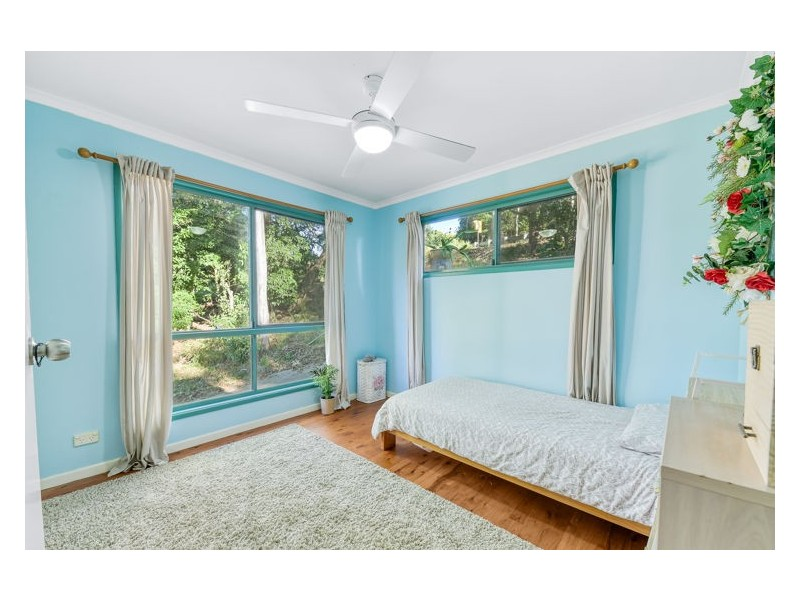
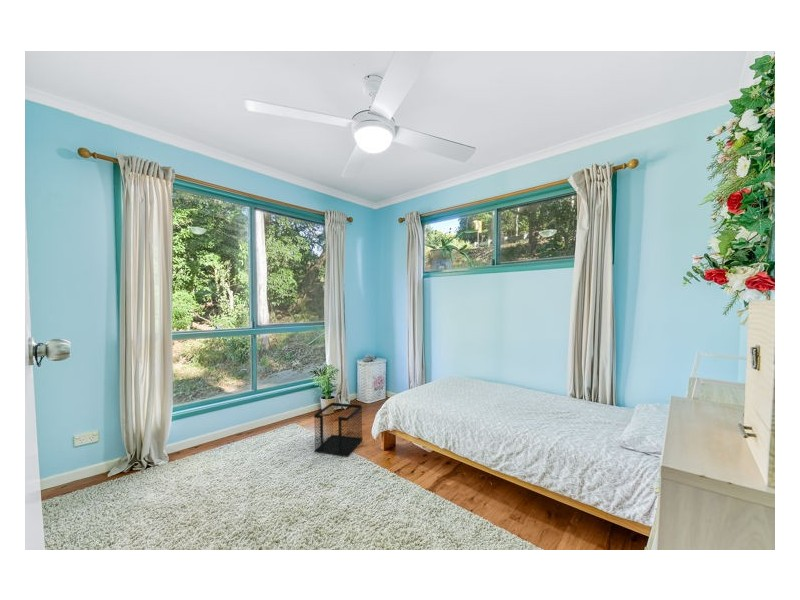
+ wastebasket (339, 427)
